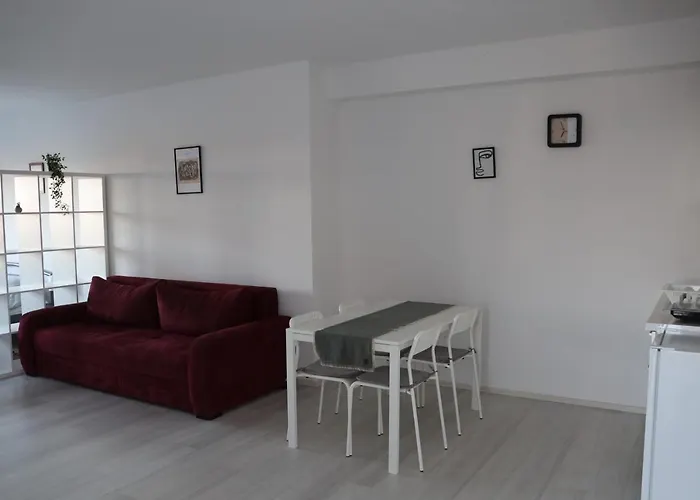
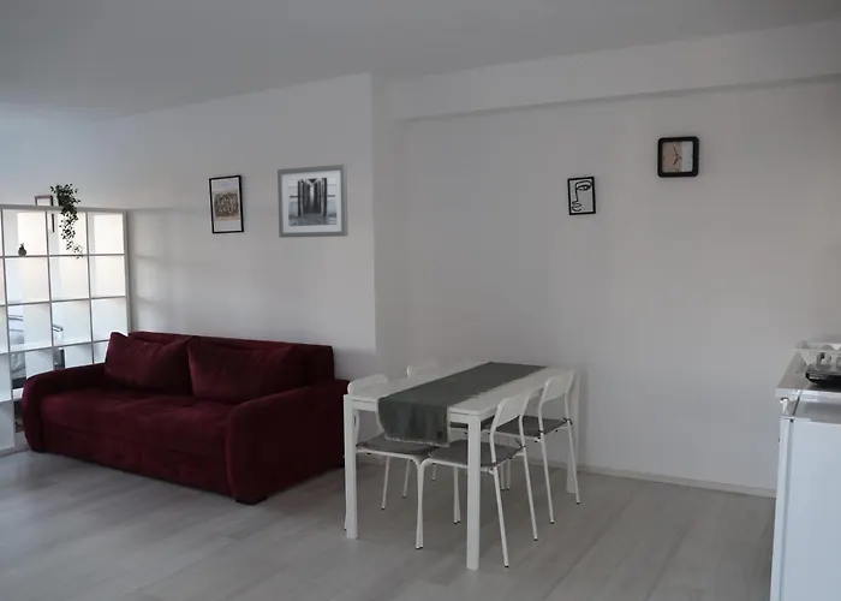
+ wall art (311, 202)
